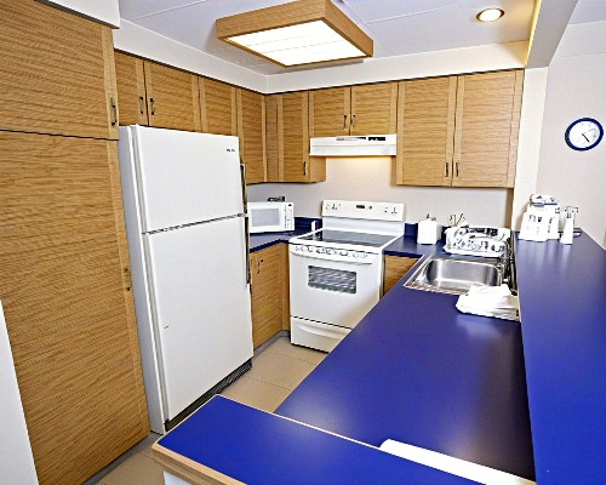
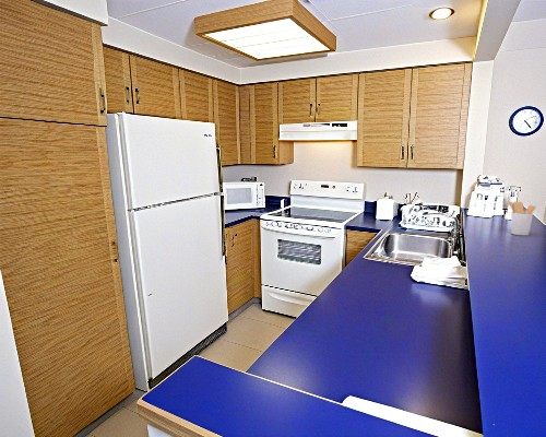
+ utensil holder (519, 216)
